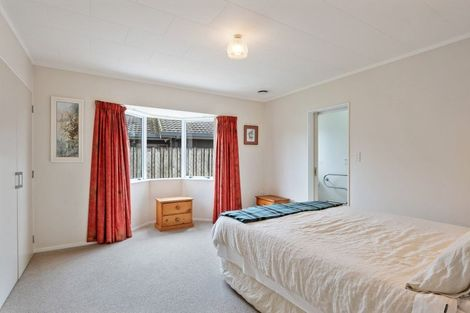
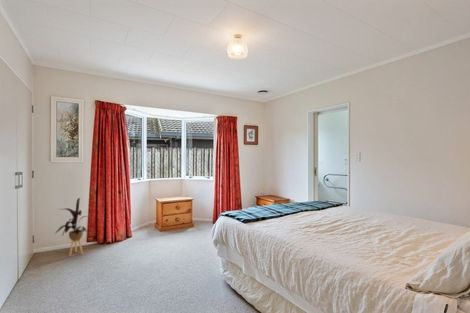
+ house plant (72, 226)
